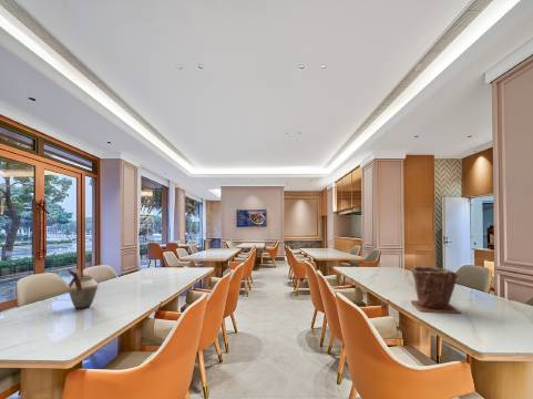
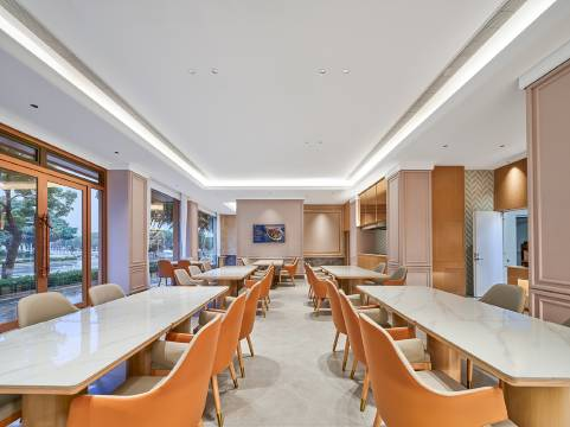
- vase (81, 287)
- plant pot (434, 287)
